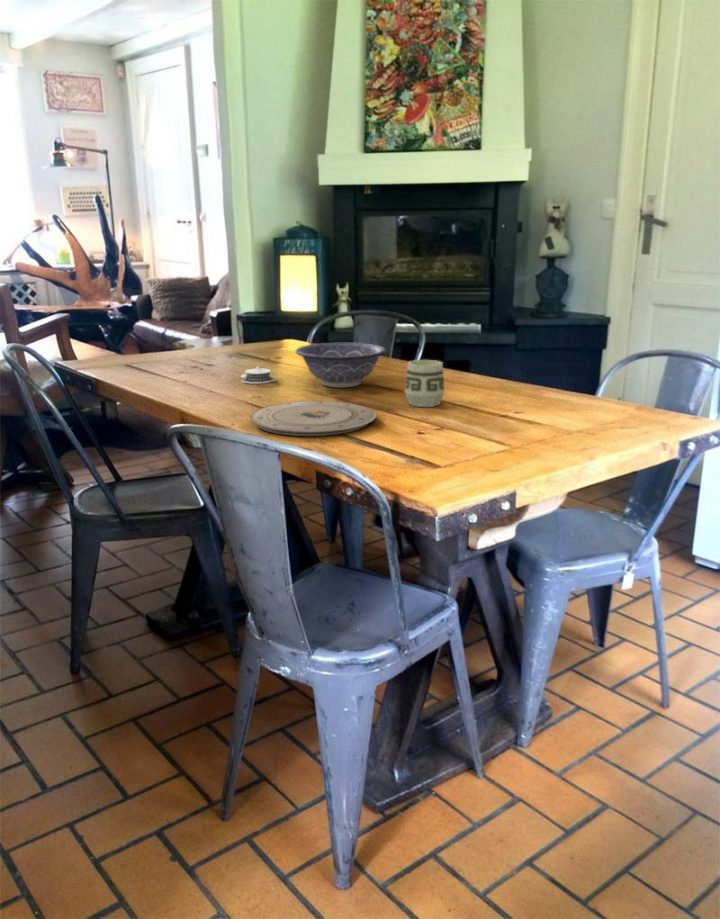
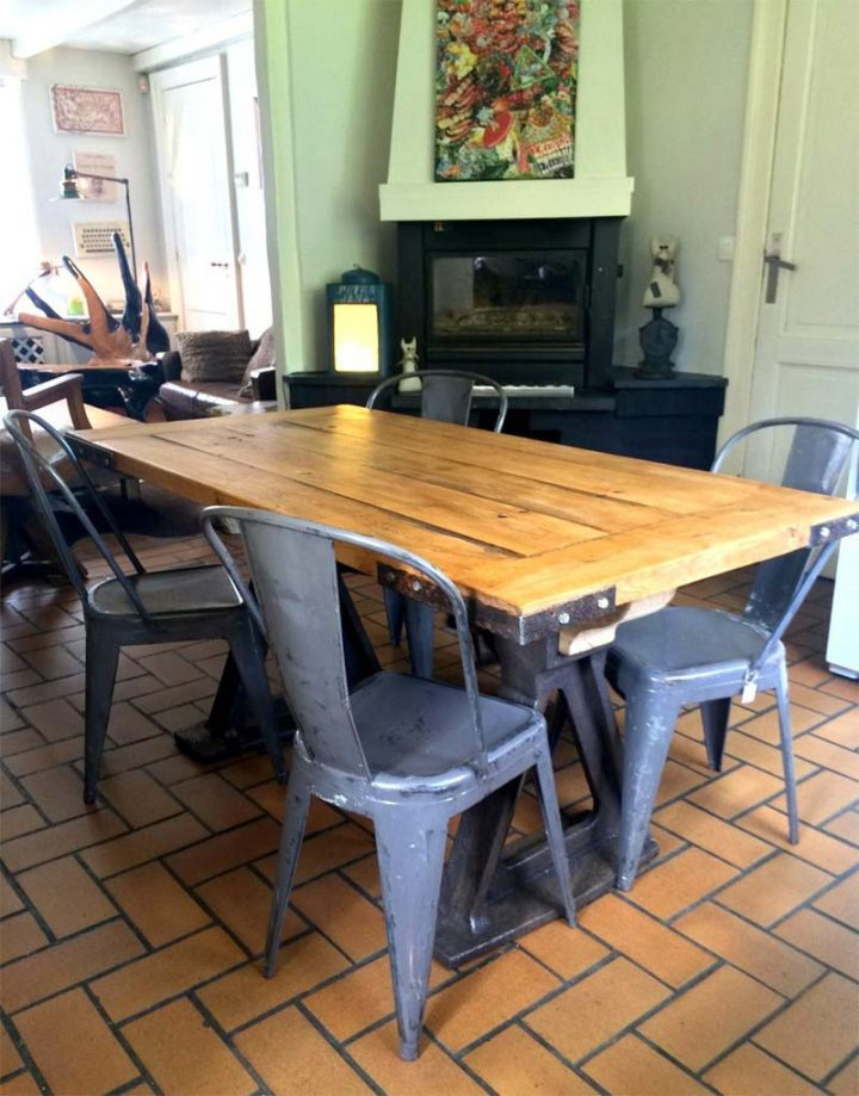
- decorative bowl (341, 366)
- architectural model (258, 372)
- plate (313, 418)
- cup (424, 383)
